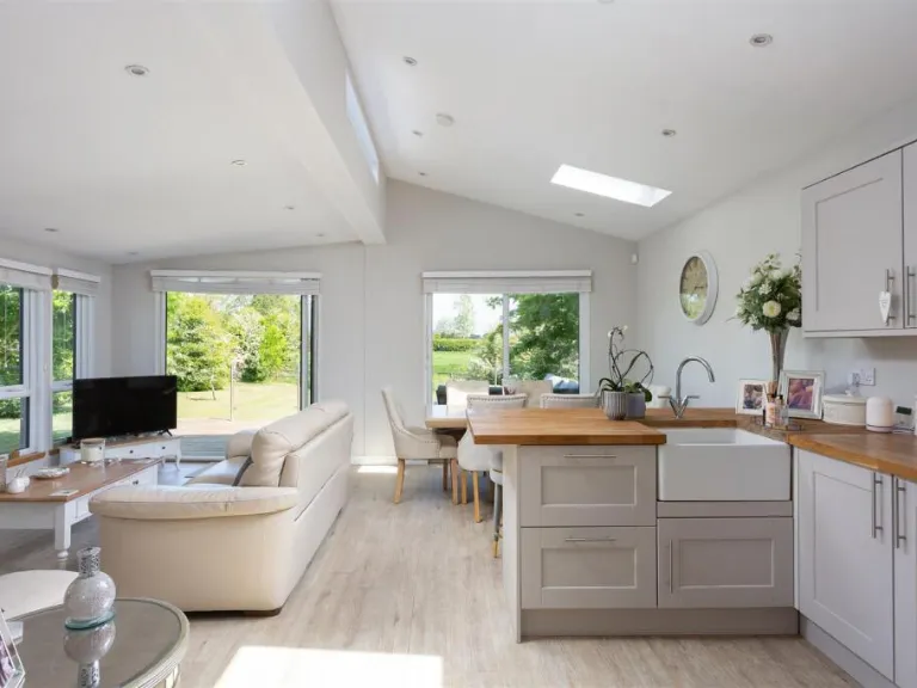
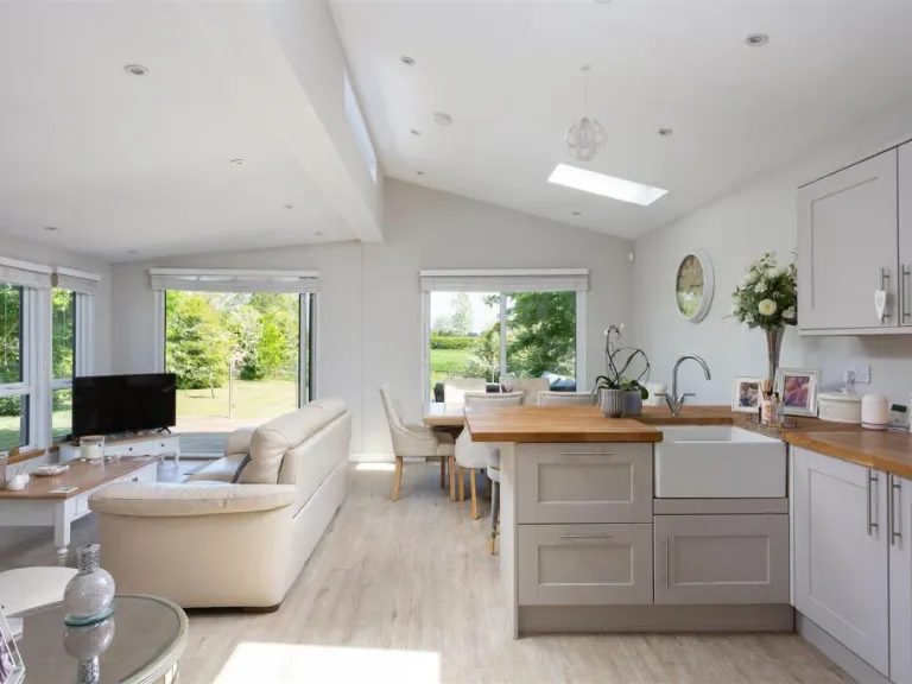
+ pendant light (585, 113)
